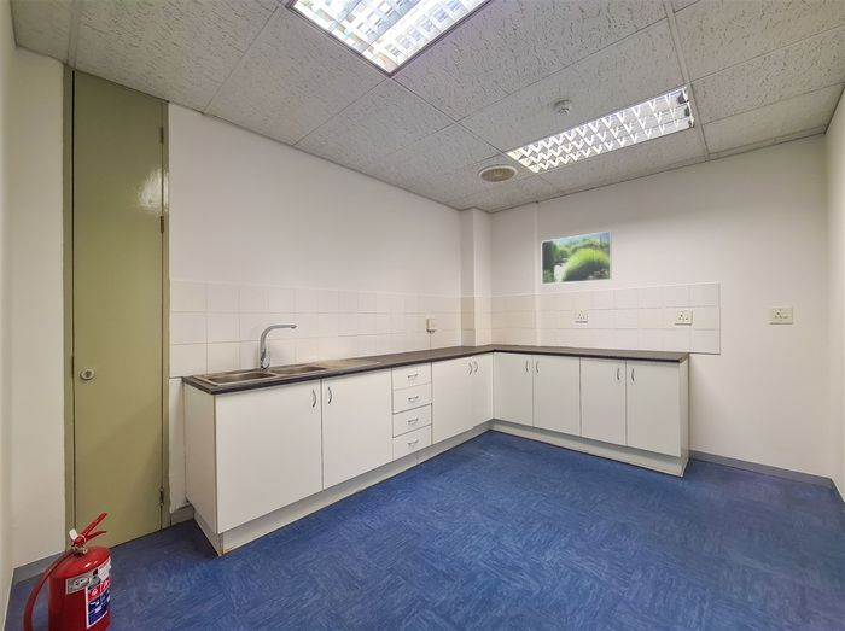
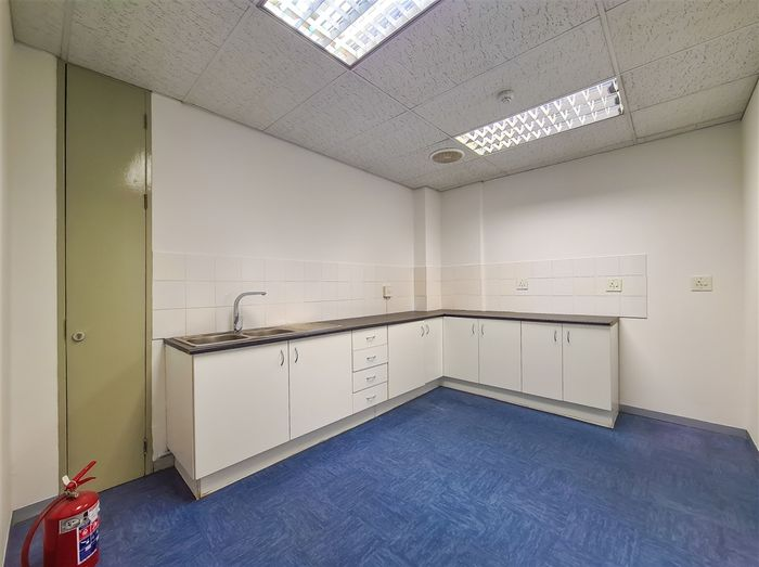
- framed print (573, 259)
